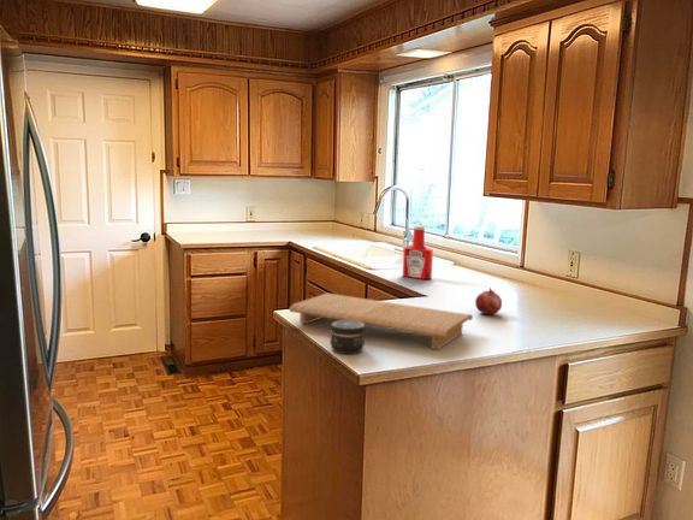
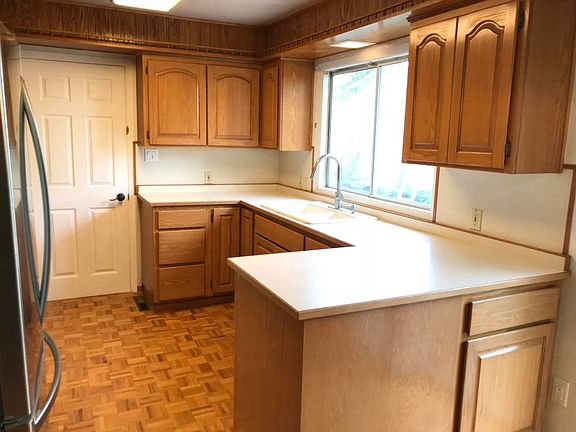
- jar (346, 336)
- soap bottle (417, 250)
- cutting board (379, 318)
- fruit (488, 300)
